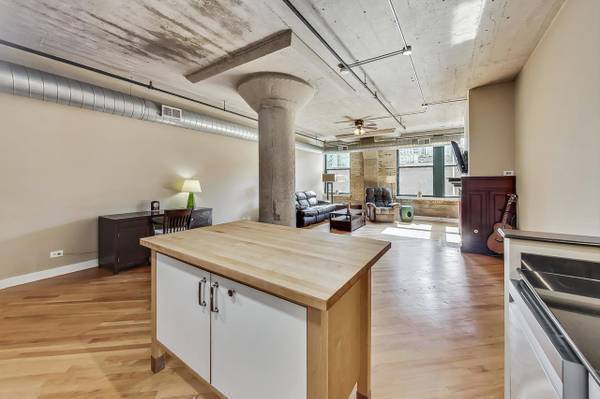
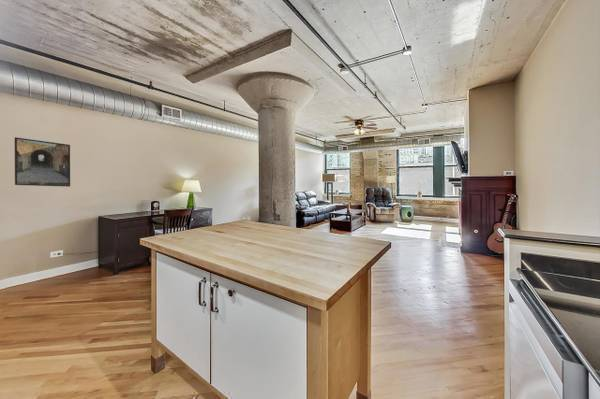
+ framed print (44, 163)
